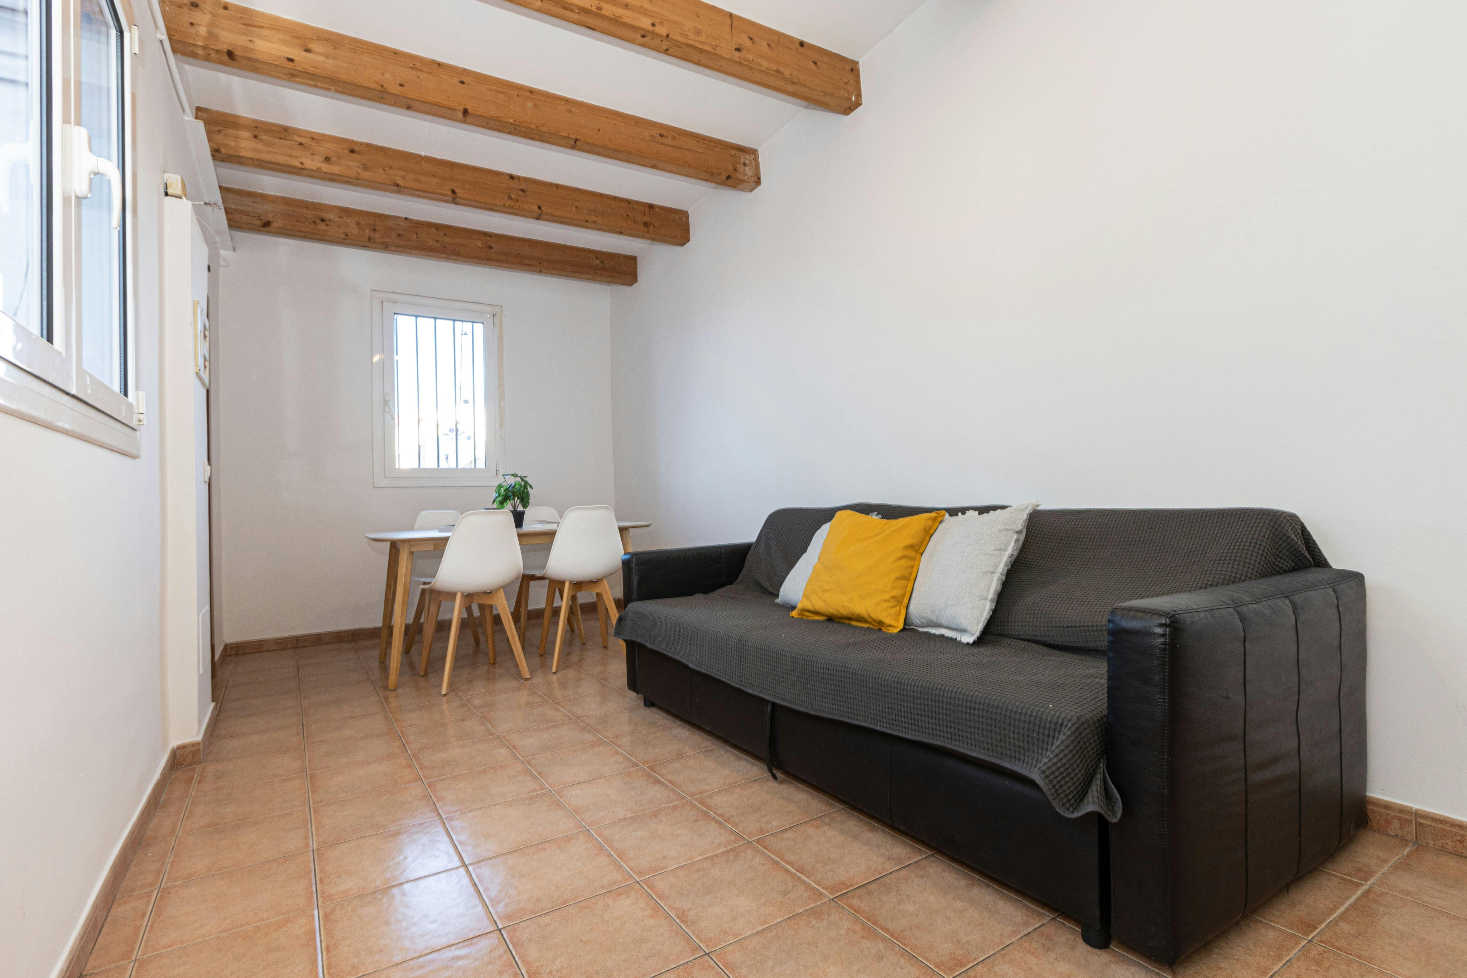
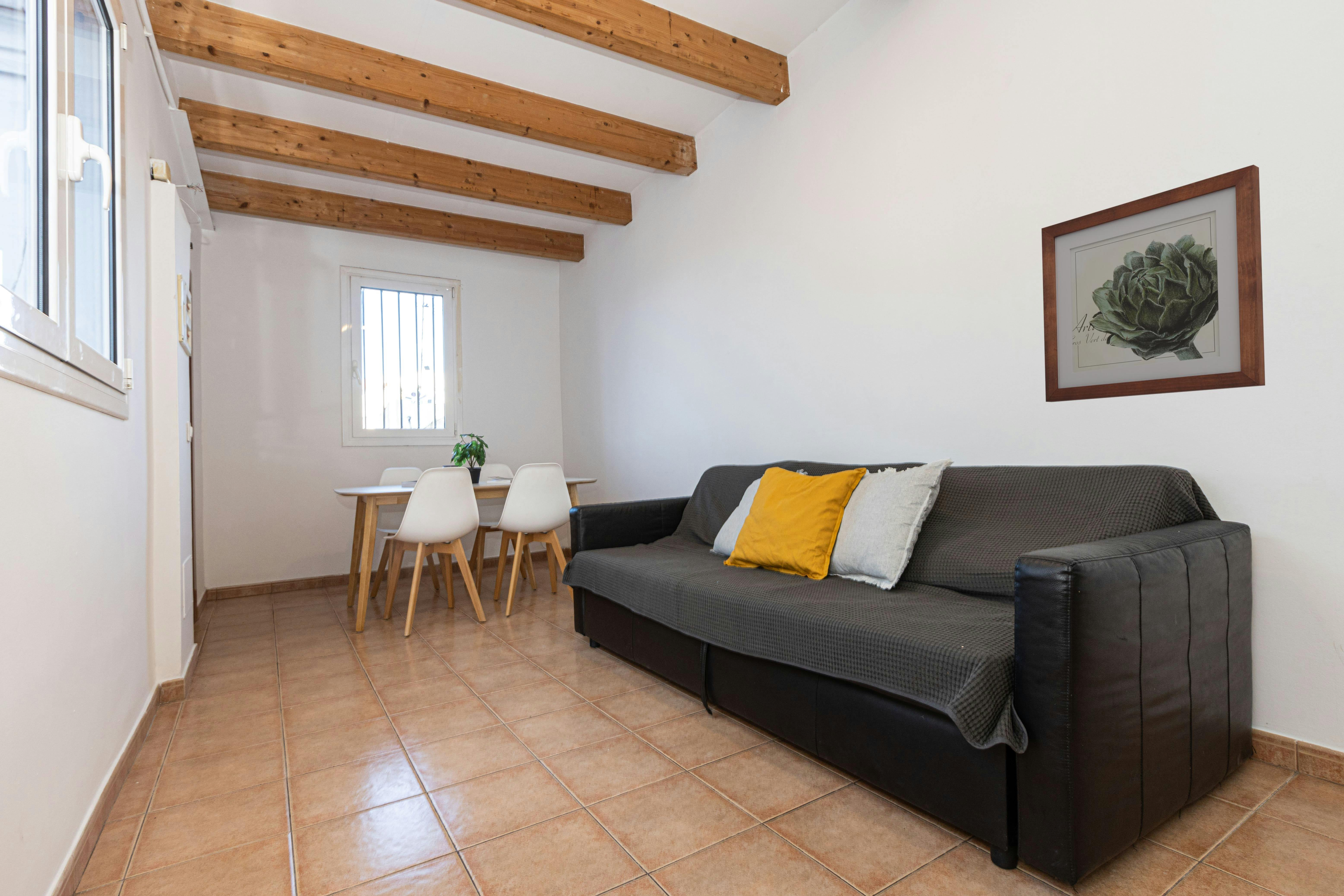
+ wall art (1140, 298)
